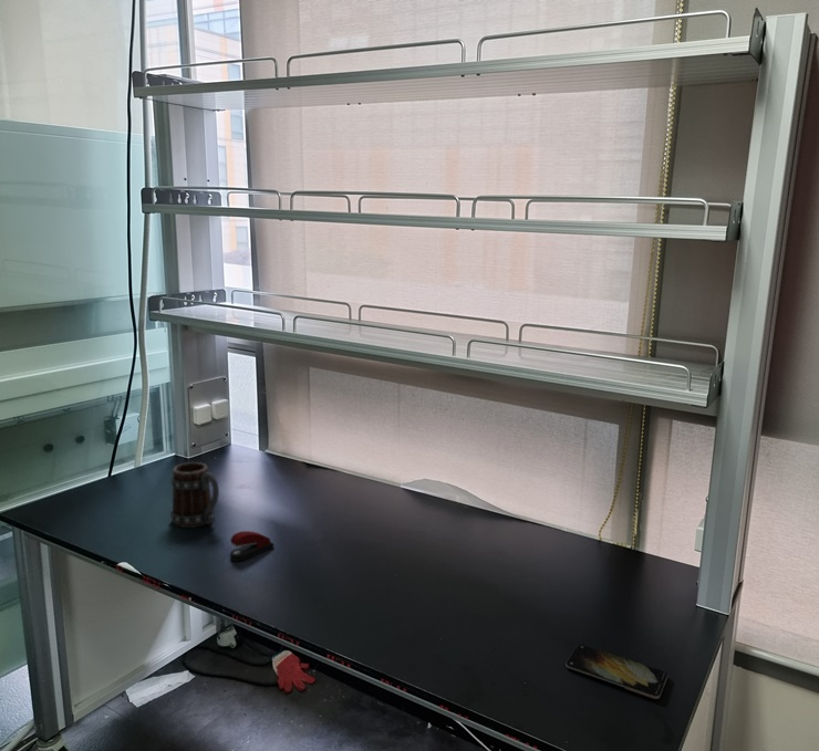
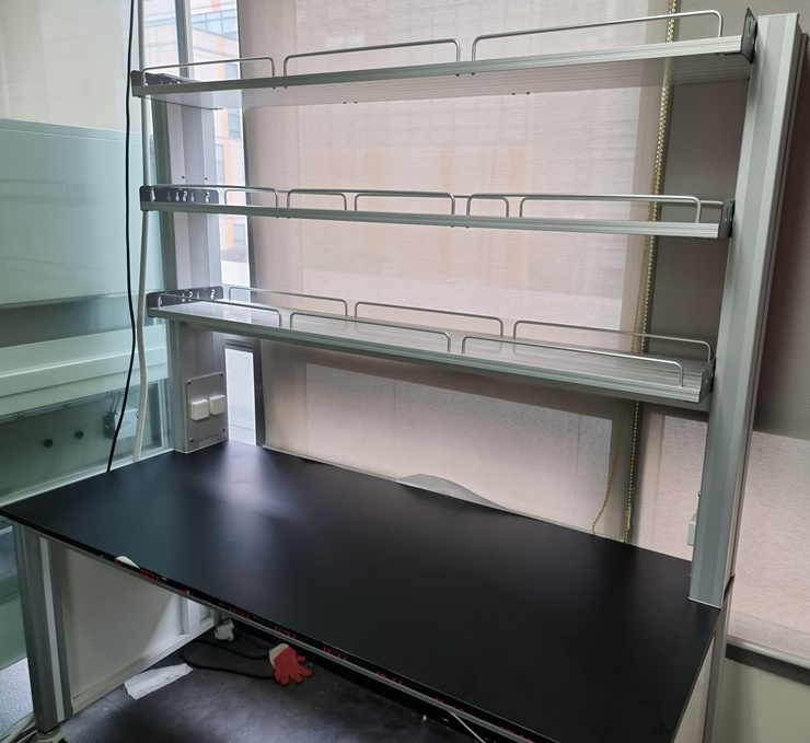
- stapler (250, 541)
- mug (197, 496)
- smartphone (615, 669)
